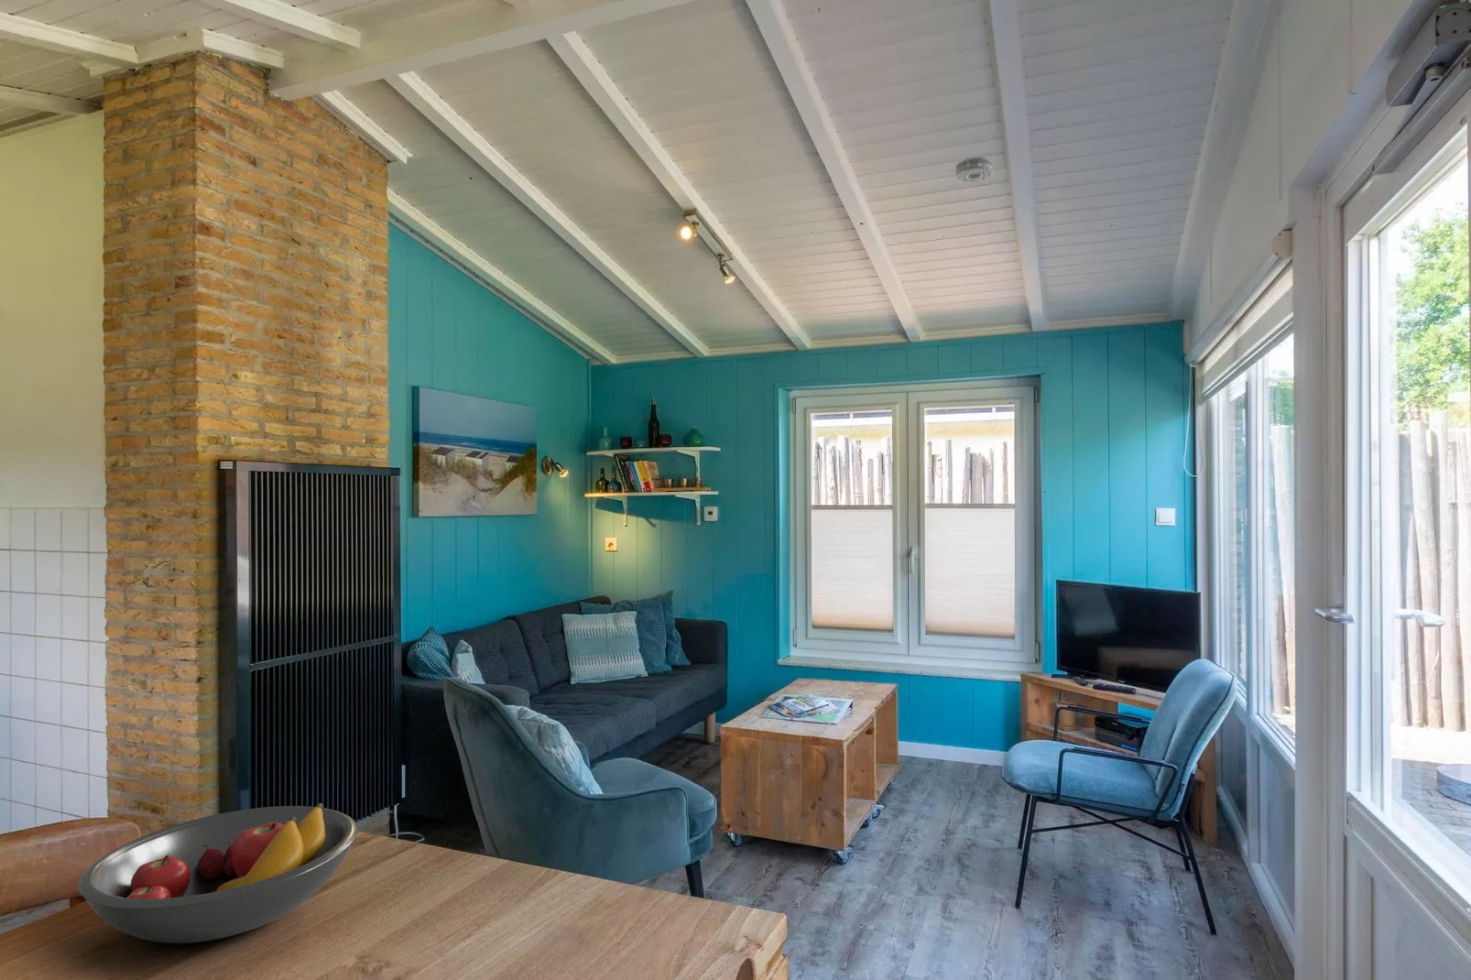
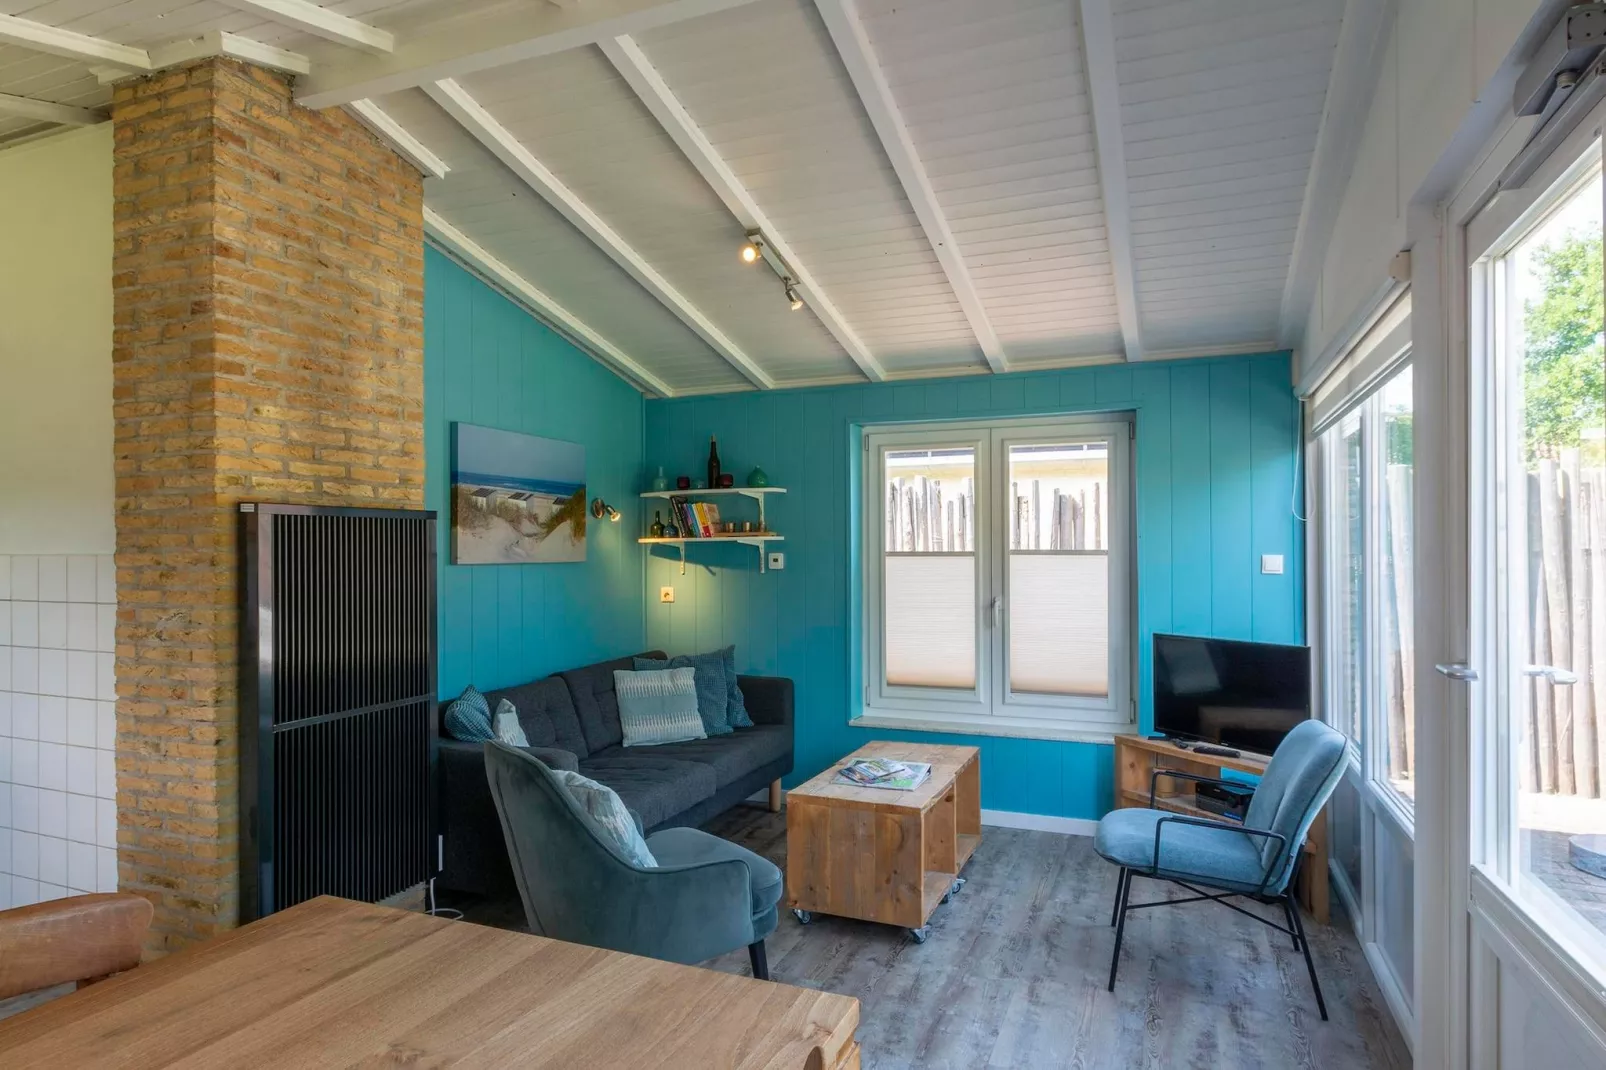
- smoke detector (973, 170)
- fruit bowl (229, 872)
